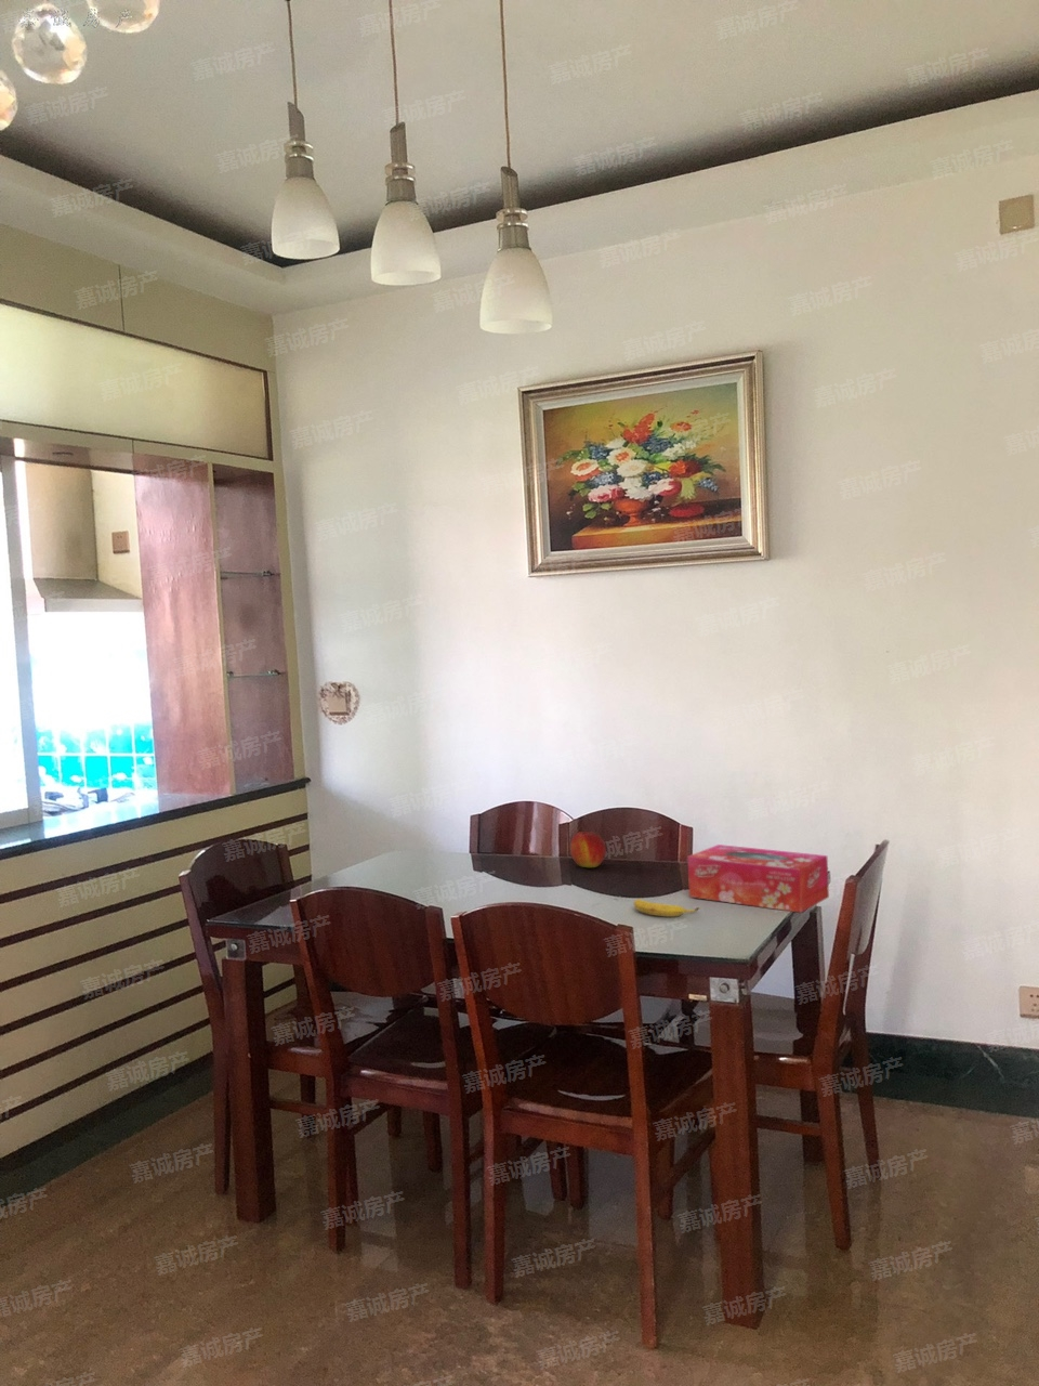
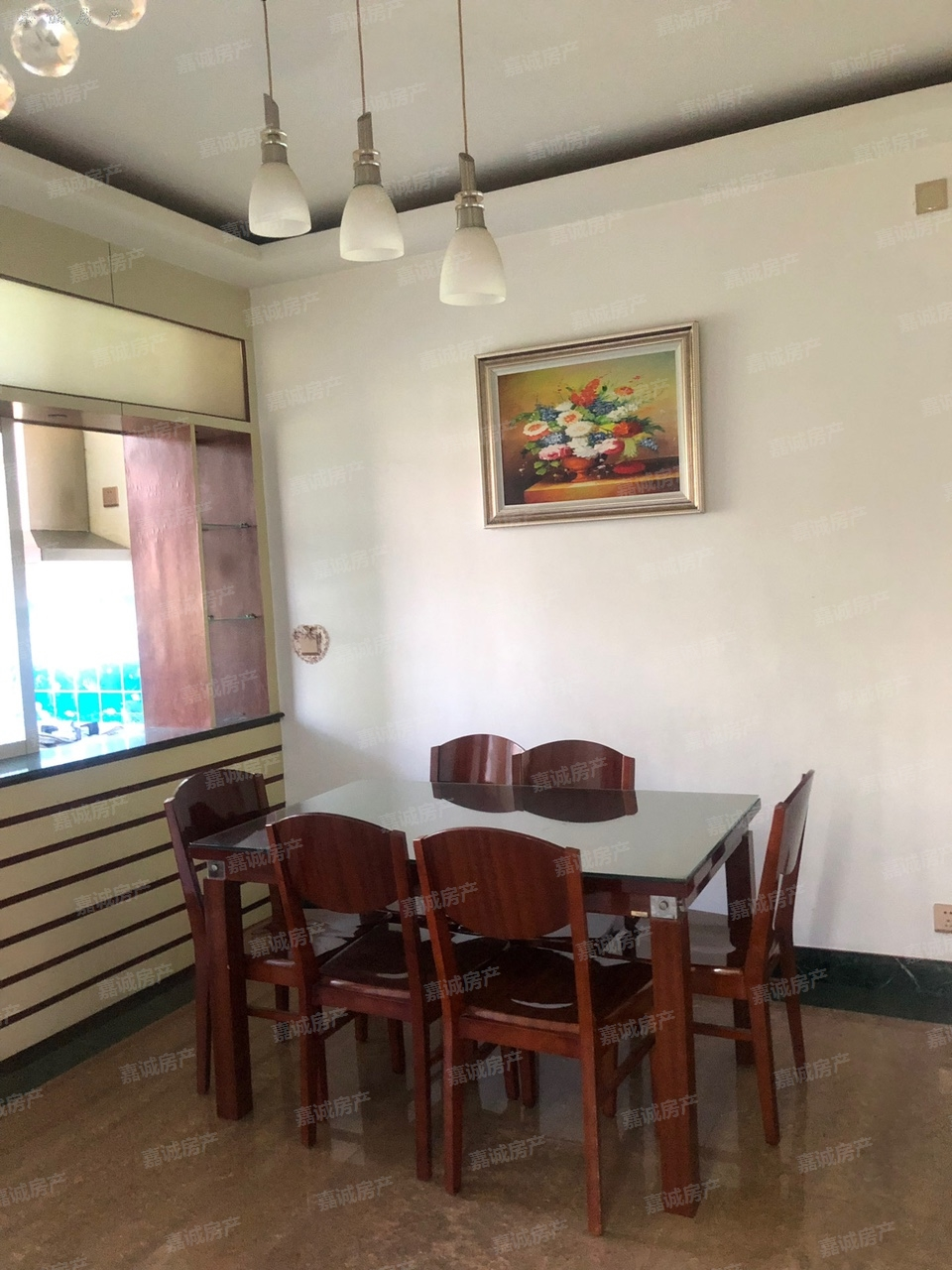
- banana (662, 905)
- tissue box (756, 876)
- apple (587, 849)
